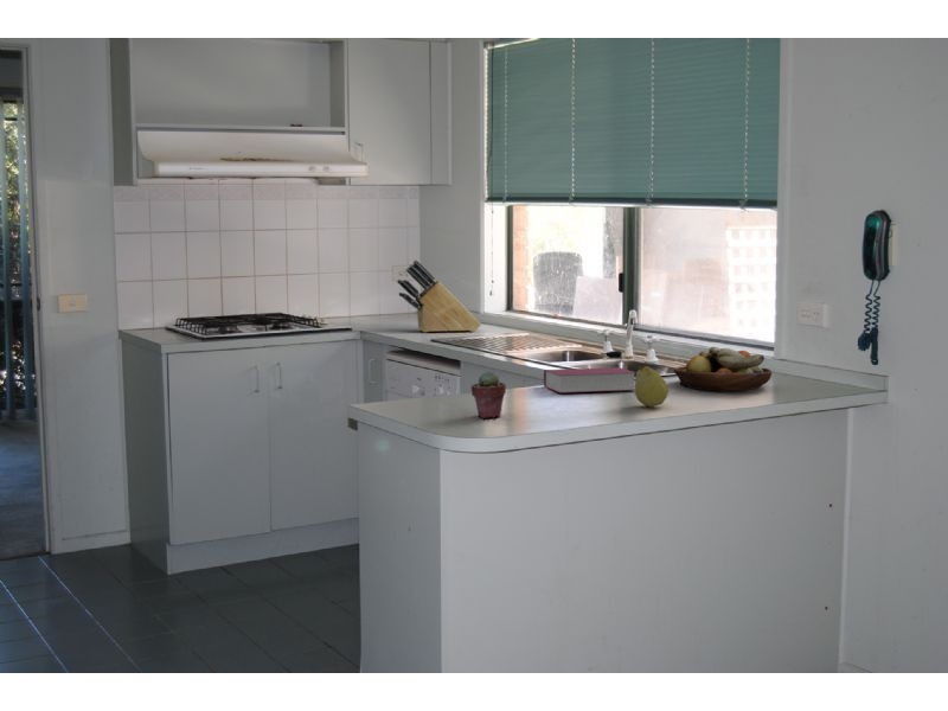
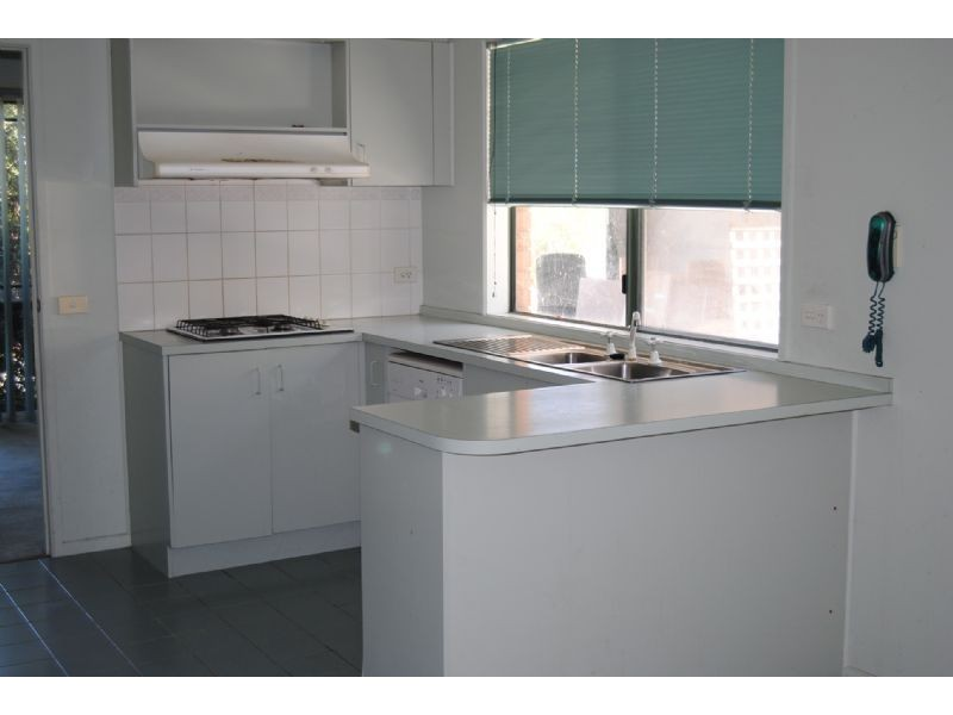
- fruit bowl (723, 365)
- knife block (438, 295)
- fruit (651, 385)
- potted succulent (488, 393)
- book (589, 379)
